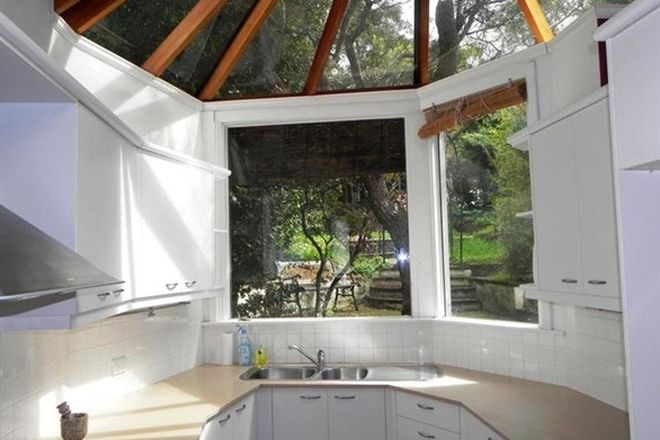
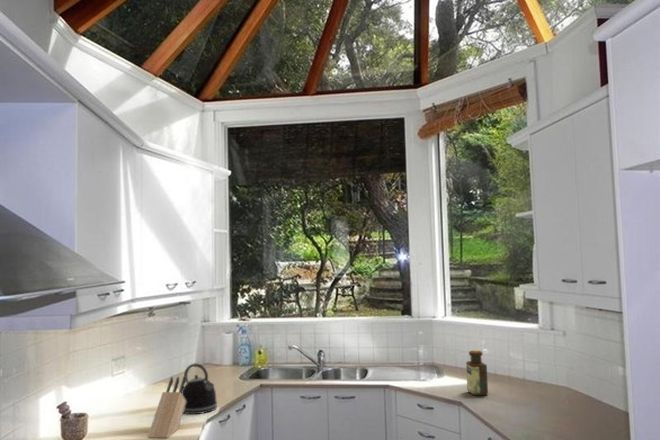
+ kettle (198, 386)
+ knife block (169, 405)
+ bottle (476, 371)
